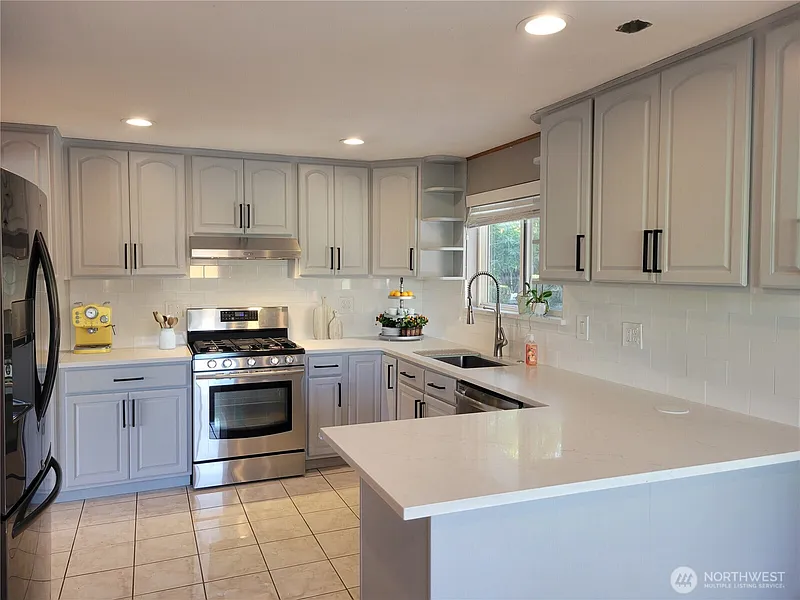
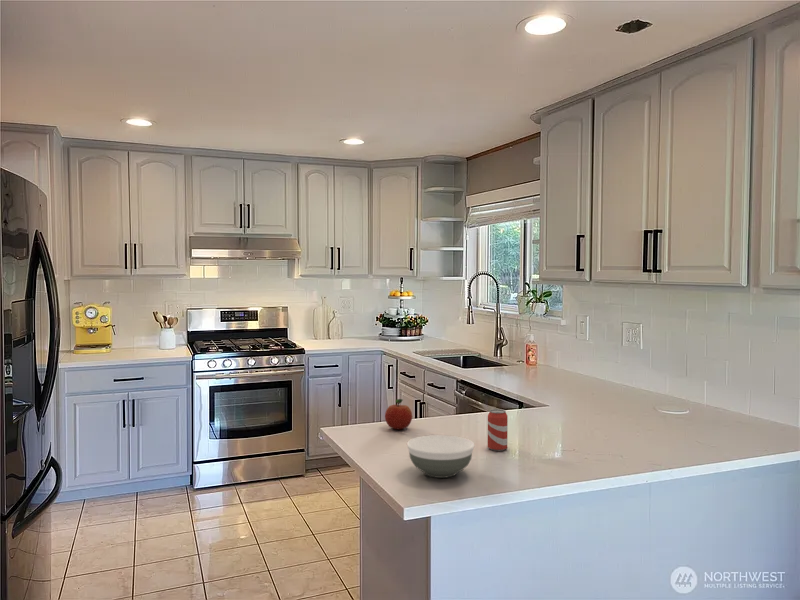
+ beverage can (497, 430)
+ bowl (440, 458)
+ fruit (398, 414)
